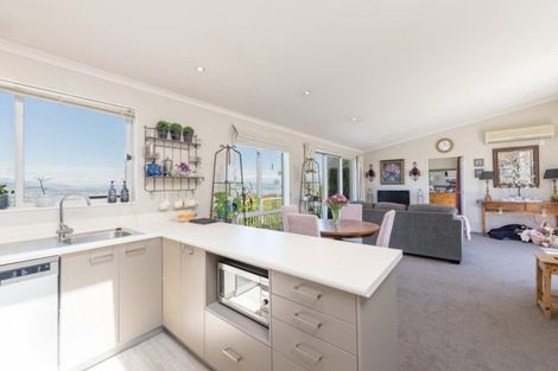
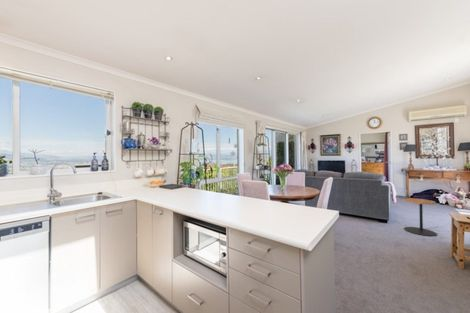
+ side table (420, 216)
